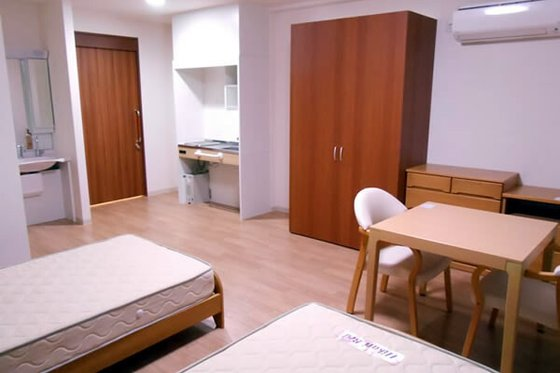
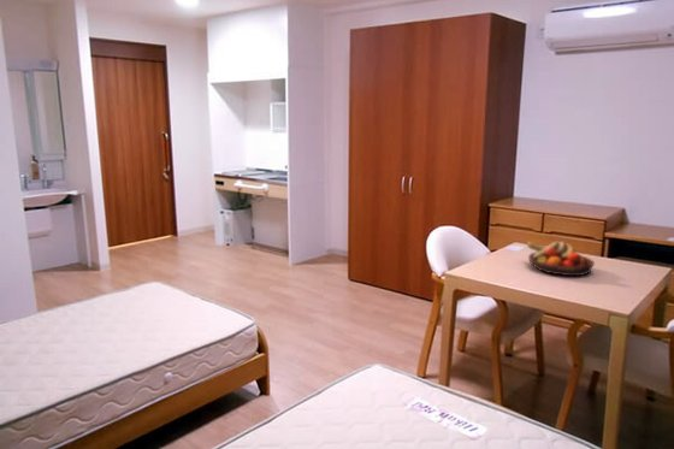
+ fruit bowl (560, 256)
